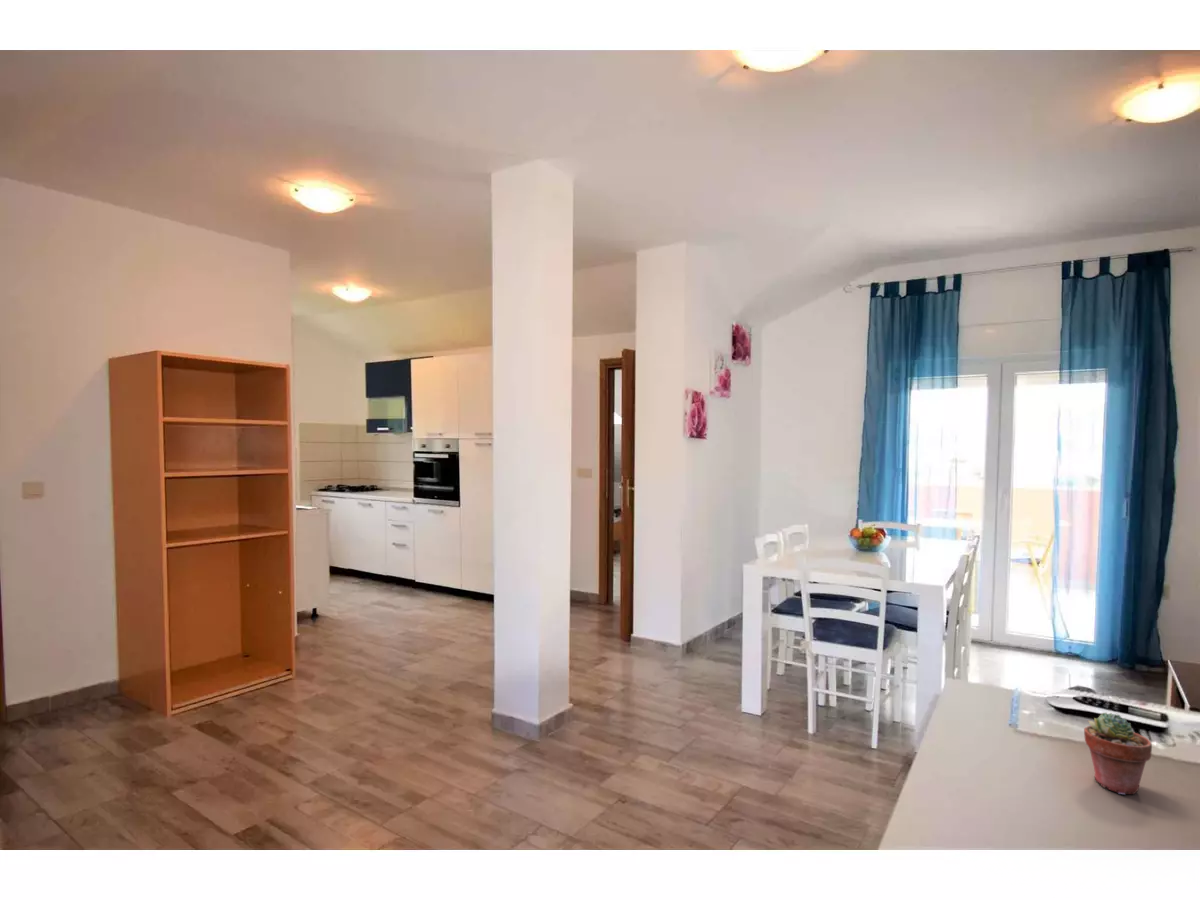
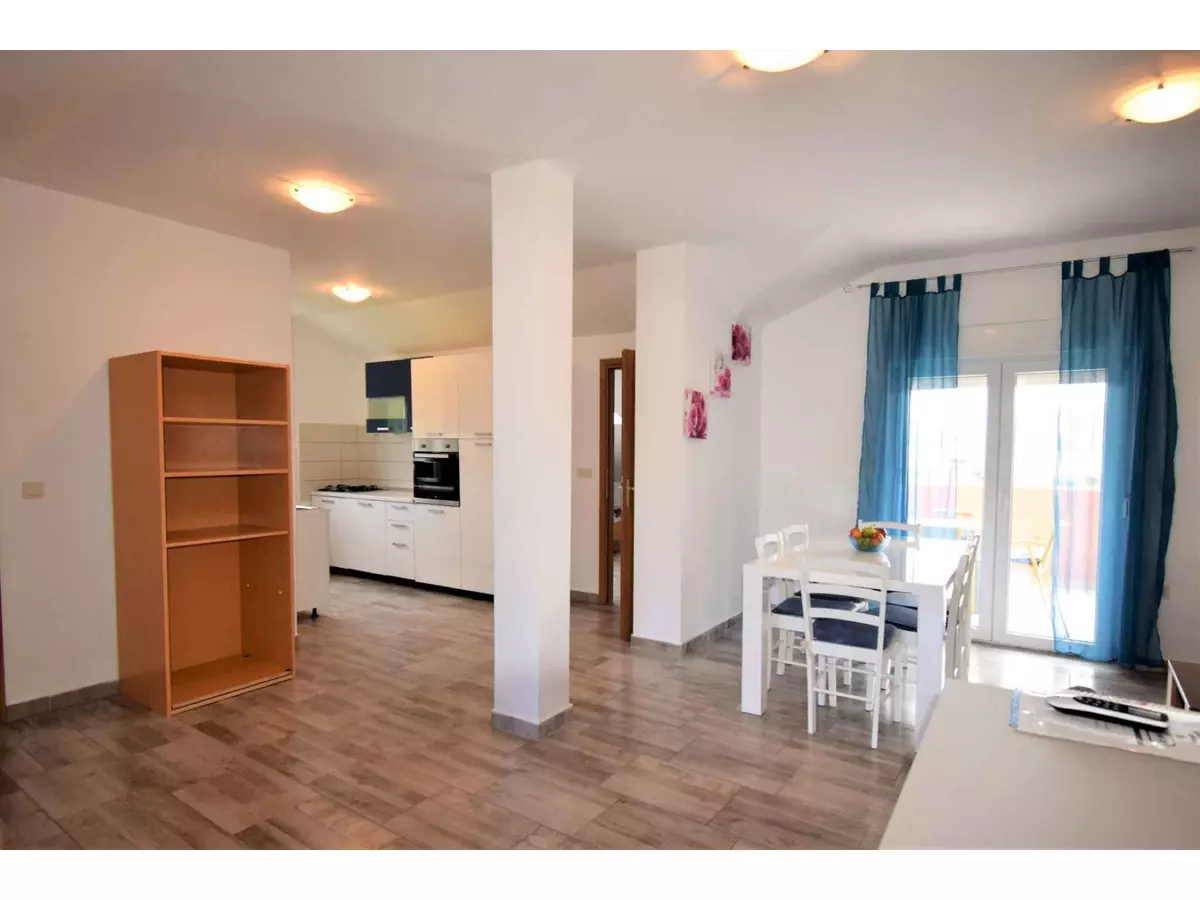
- potted succulent (1116, 749)
